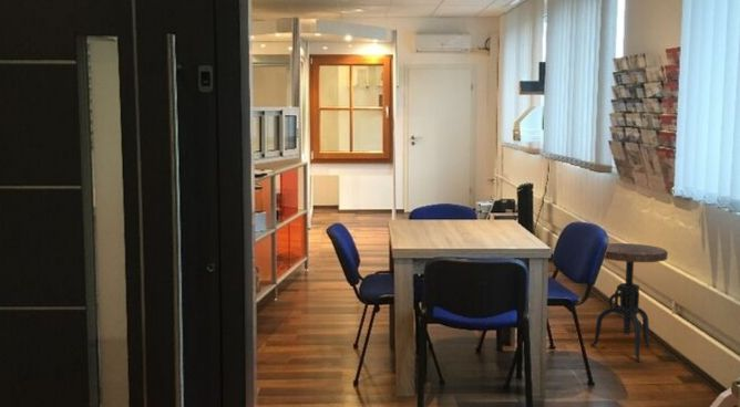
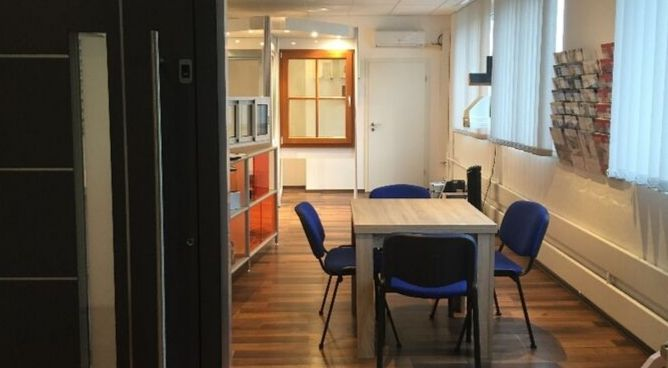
- side table (628, 300)
